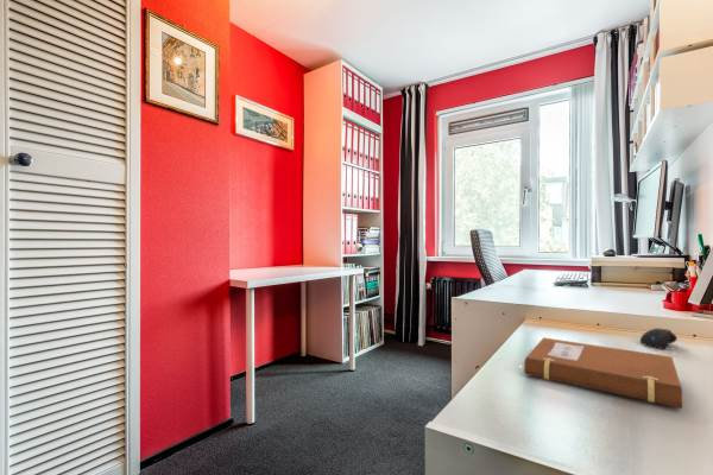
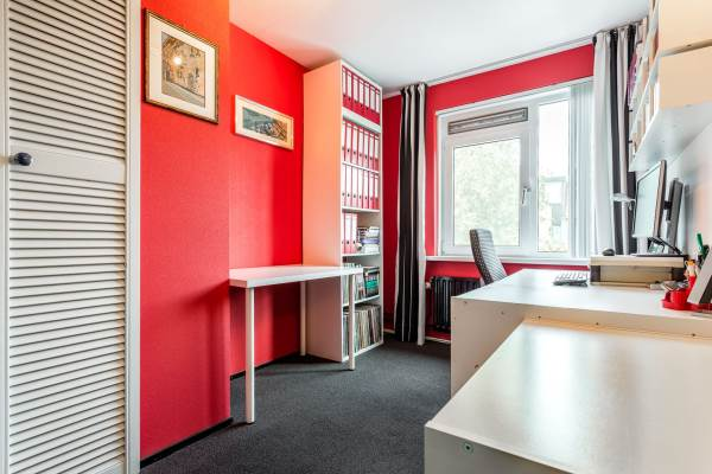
- computer mouse (658, 337)
- notebook (594, 366)
